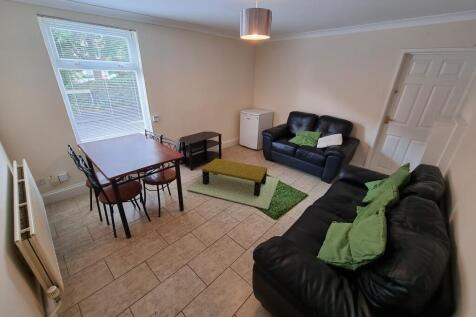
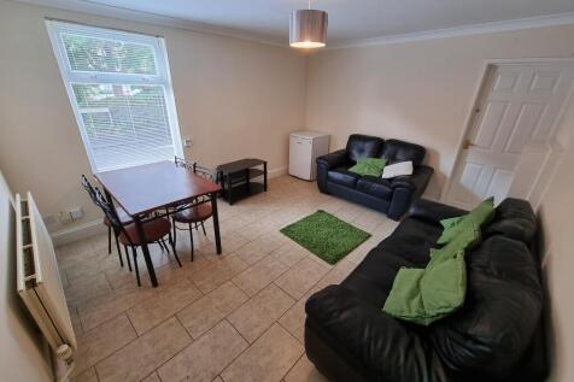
- coffee table (236, 176)
